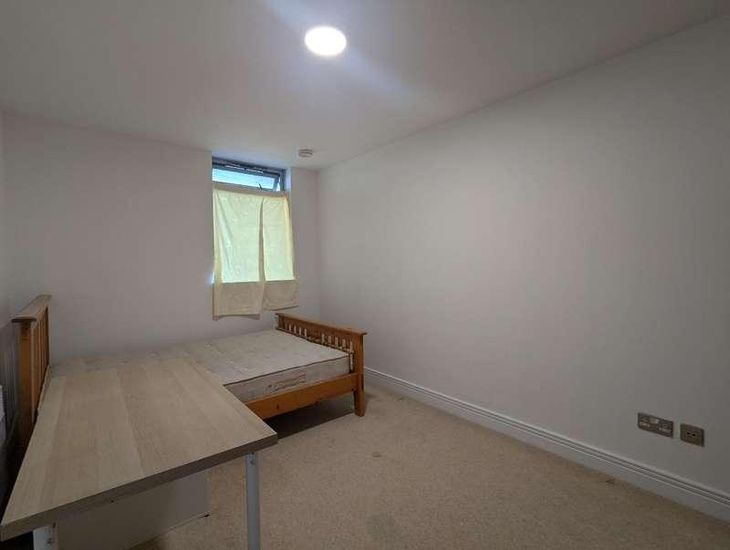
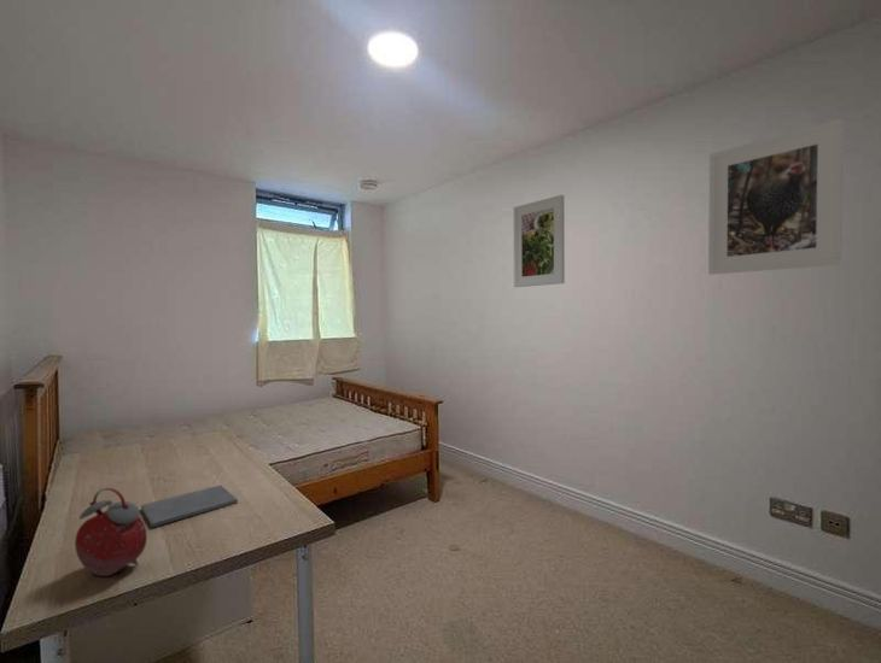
+ alarm clock (110, 529)
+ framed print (537, 244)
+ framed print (769, 204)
+ notepad (189, 504)
